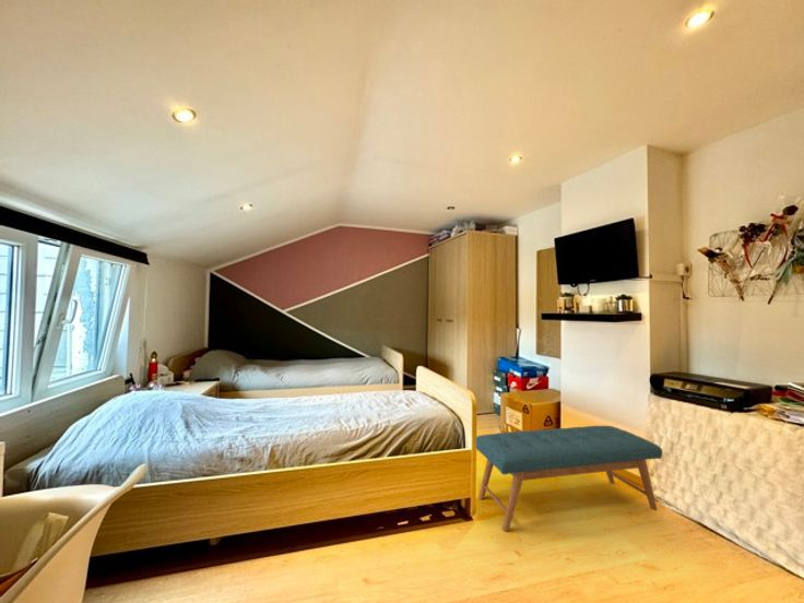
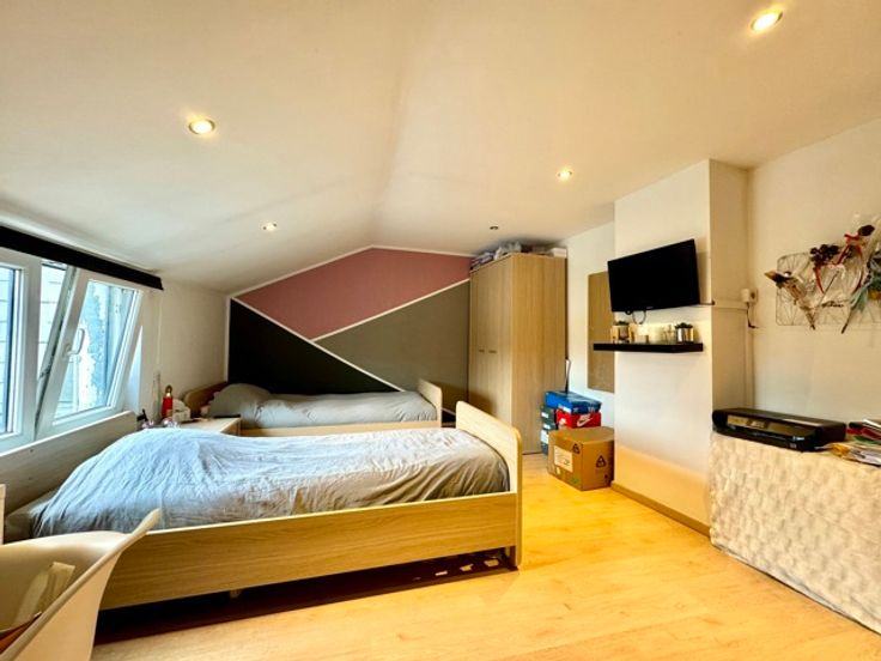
- bench (565, 469)
